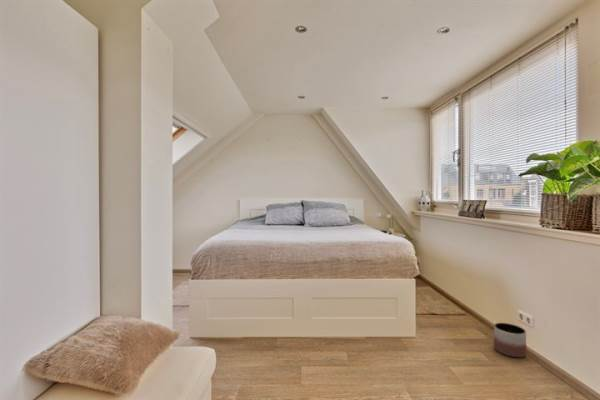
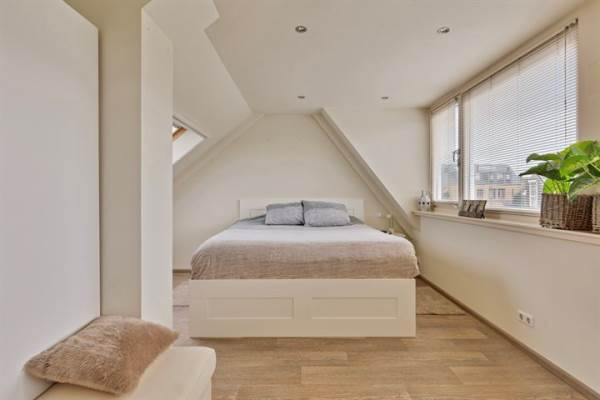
- planter (509, 339)
